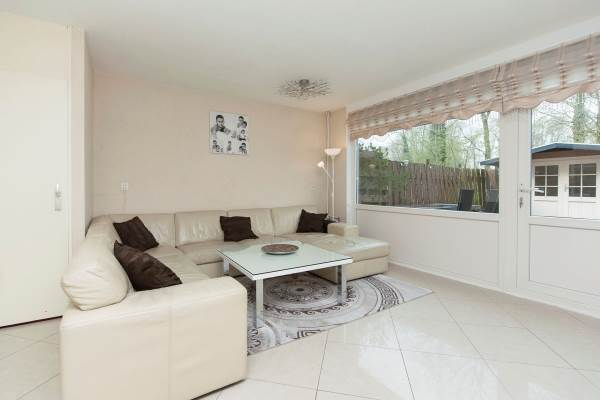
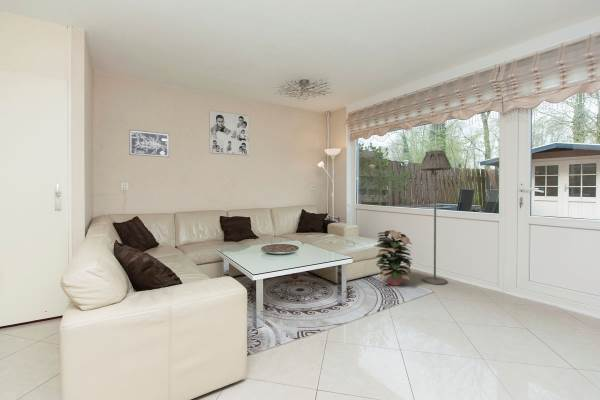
+ decorative plant (393, 256)
+ wall art (149, 143)
+ floor lamp (434, 216)
